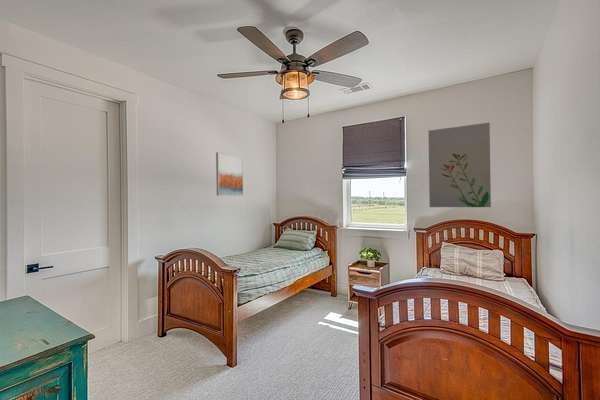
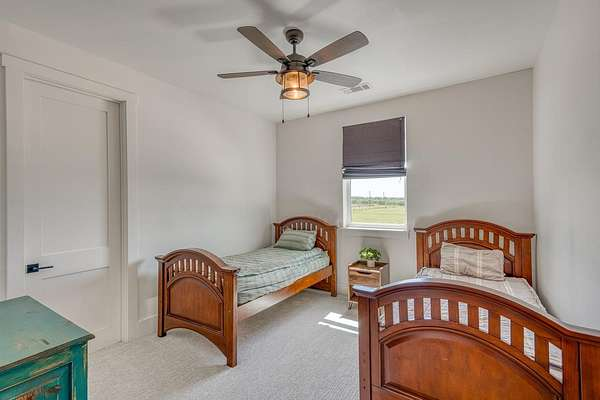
- wall art (458, 167)
- wall art (230, 175)
